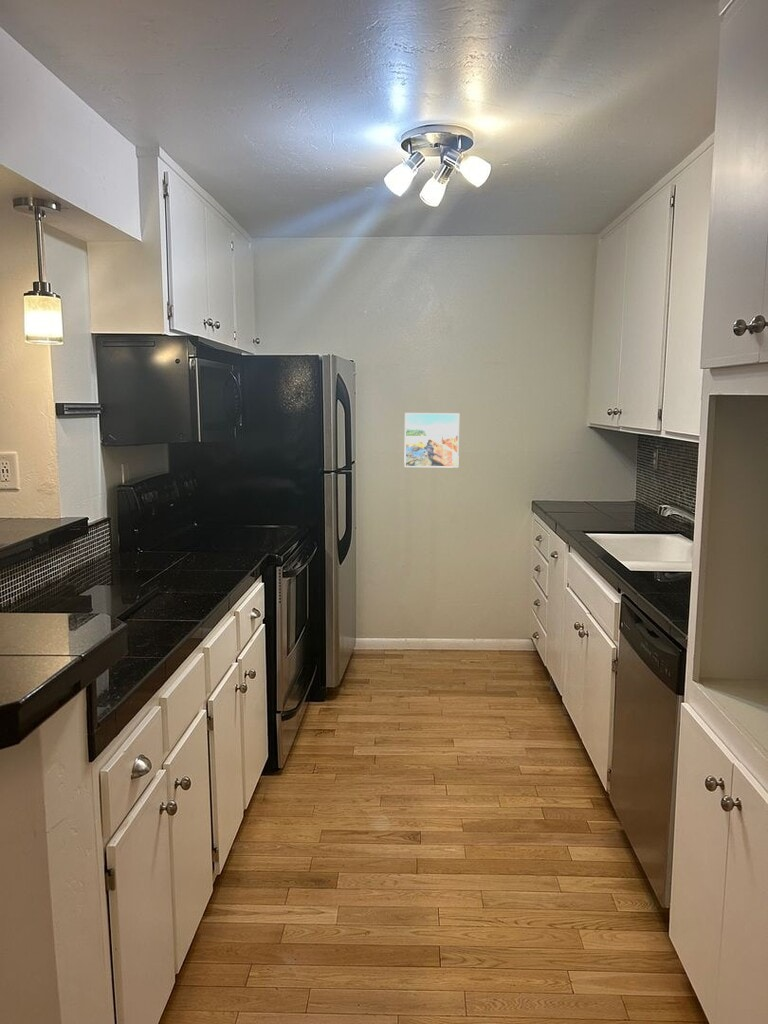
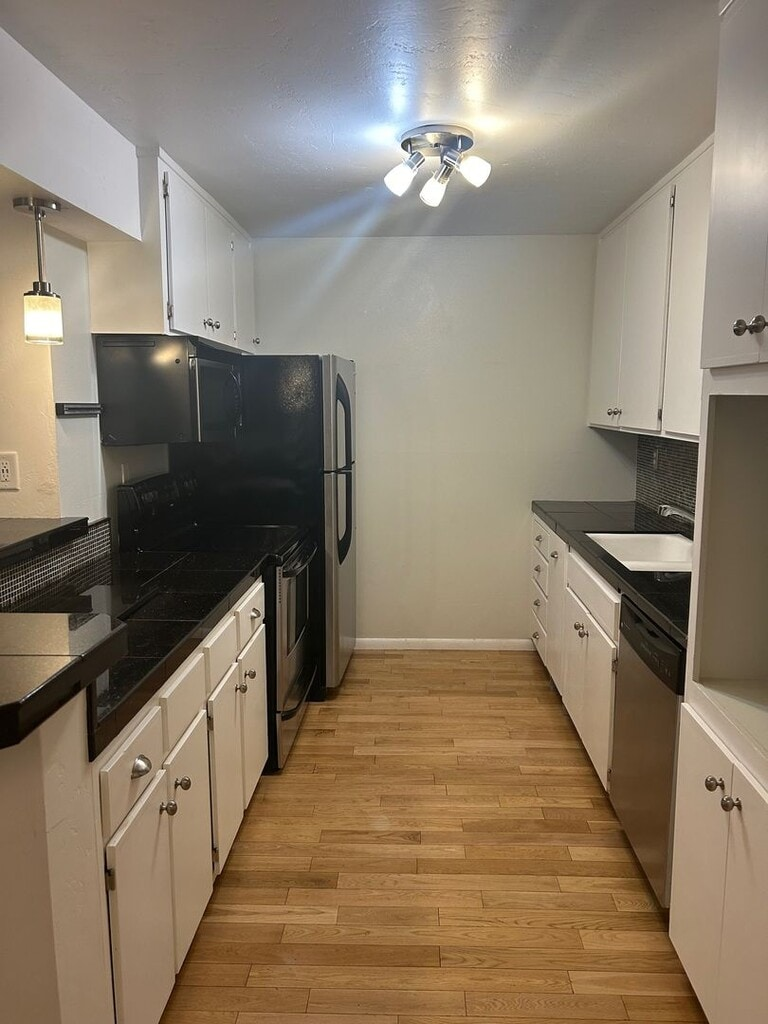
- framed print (431, 440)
